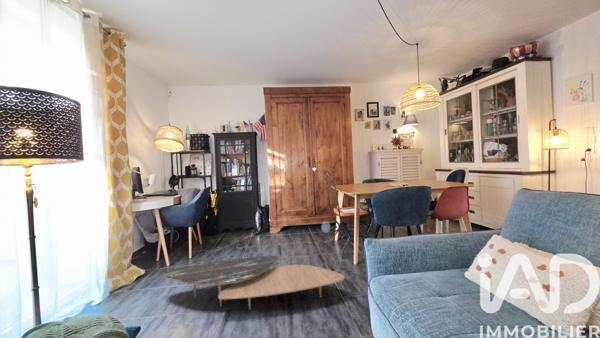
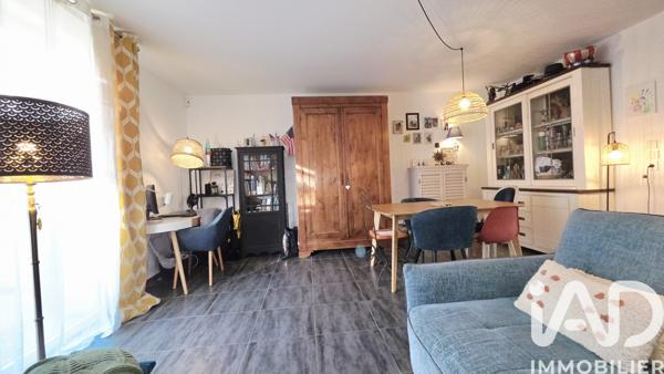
- coffee table (252, 284)
